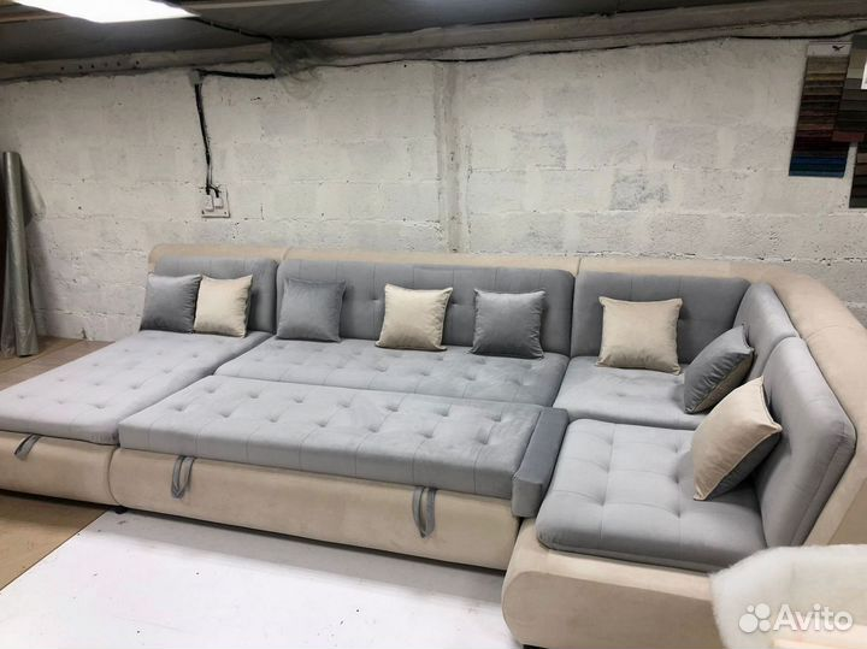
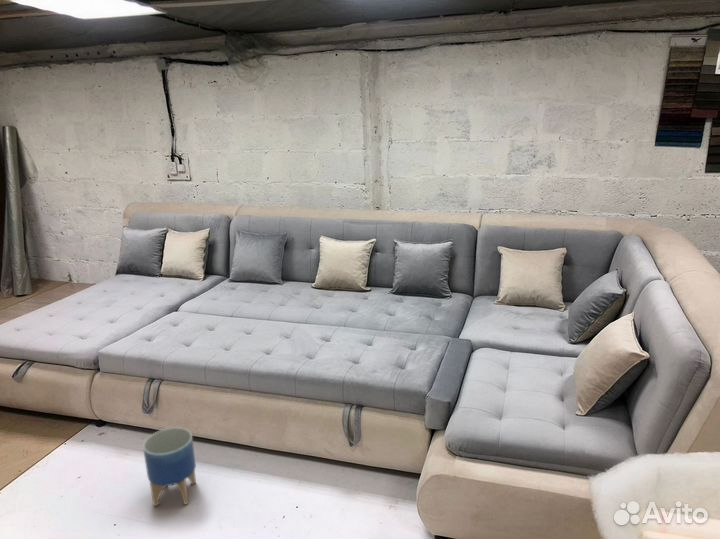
+ planter (171, 467)
